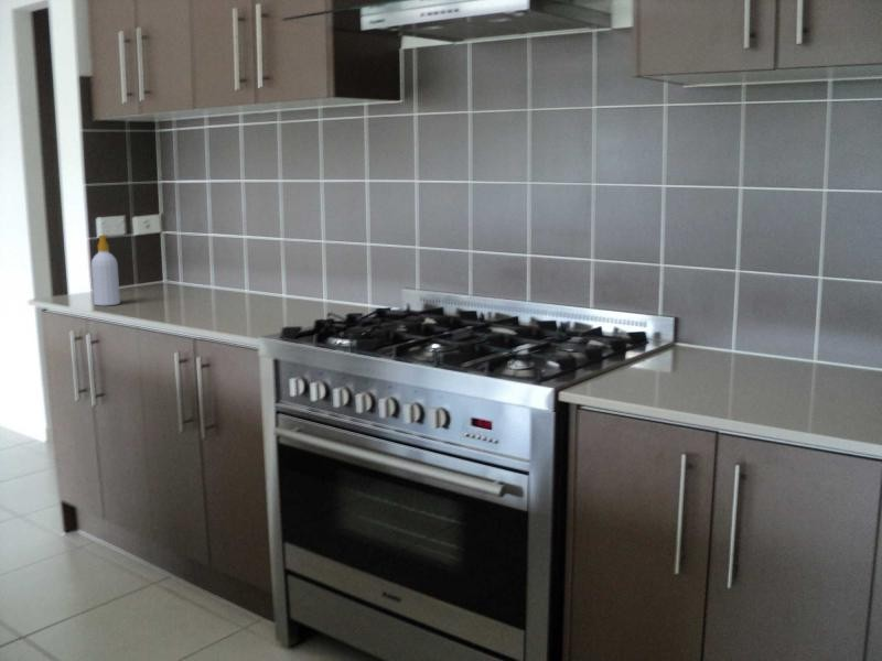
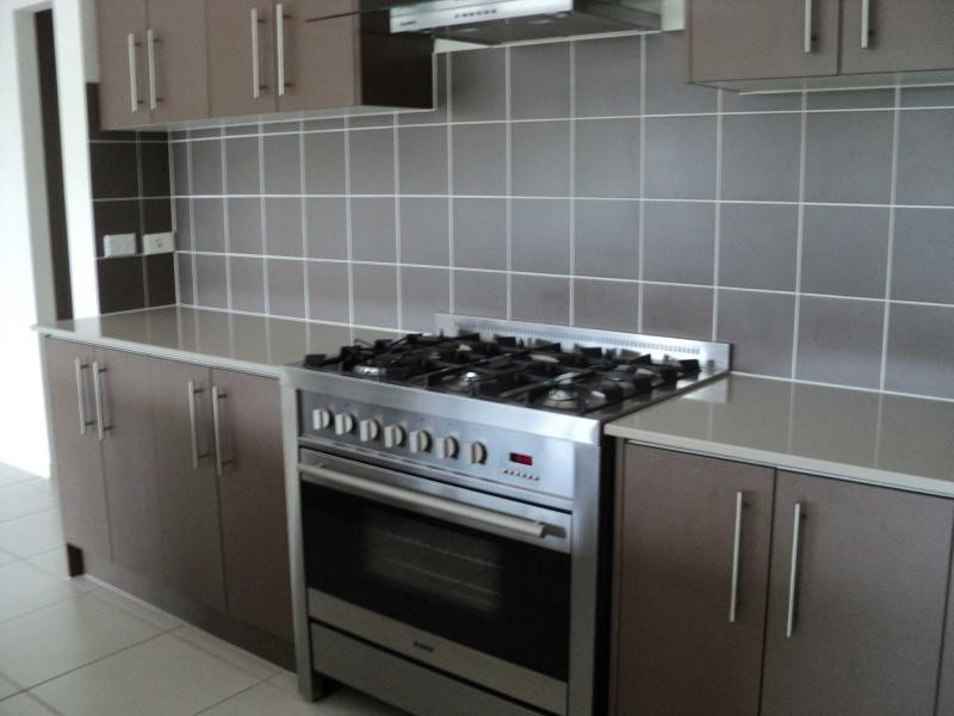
- soap bottle (105, 270)
